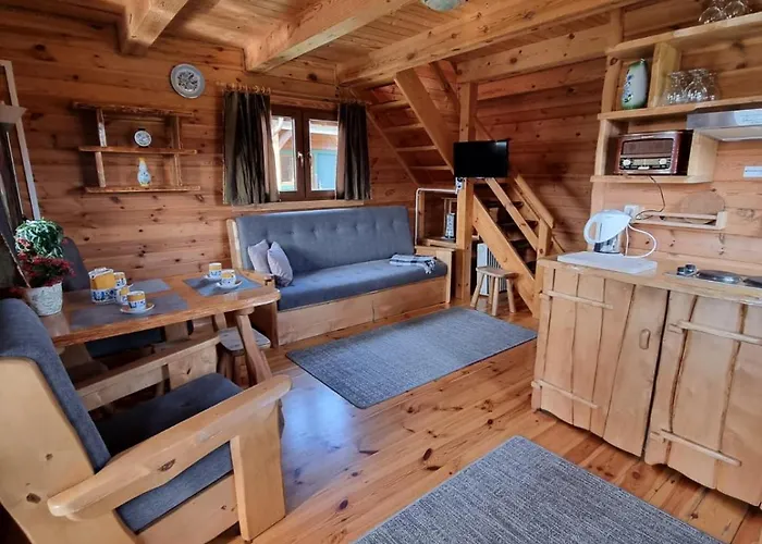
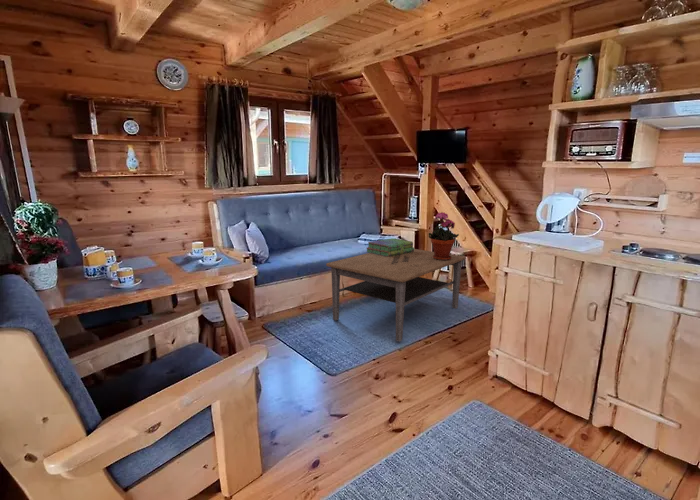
+ coffee table (398, 287)
+ potted plant (443, 235)
+ stack of books (390, 246)
